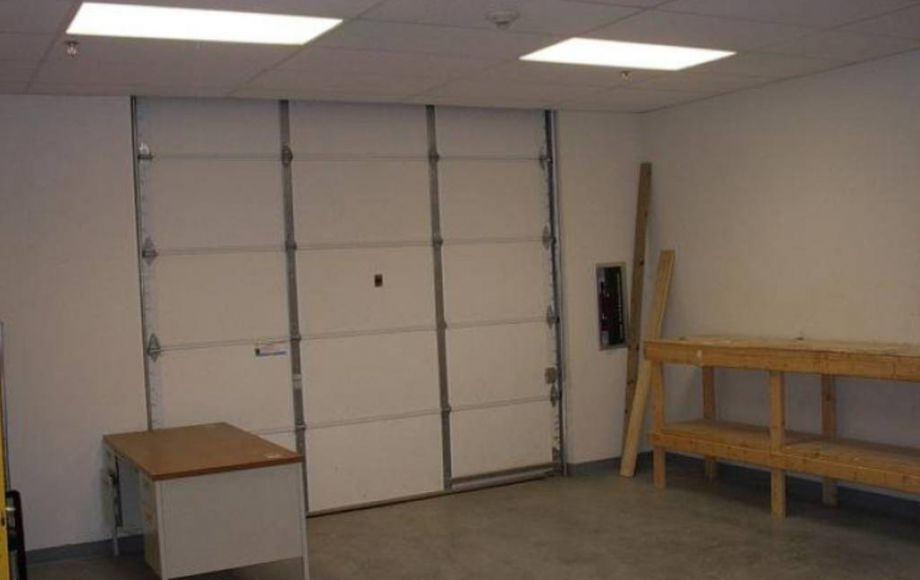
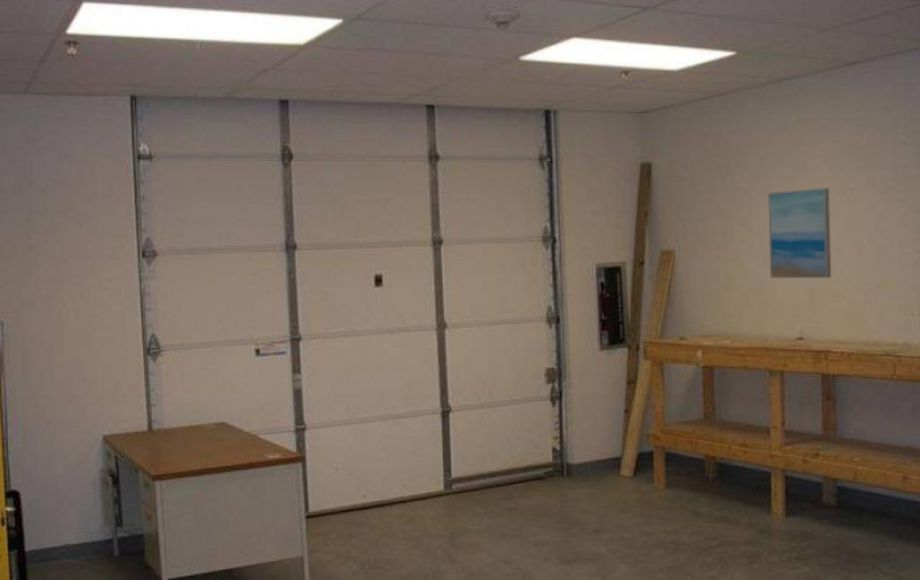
+ wall art (798, 234)
